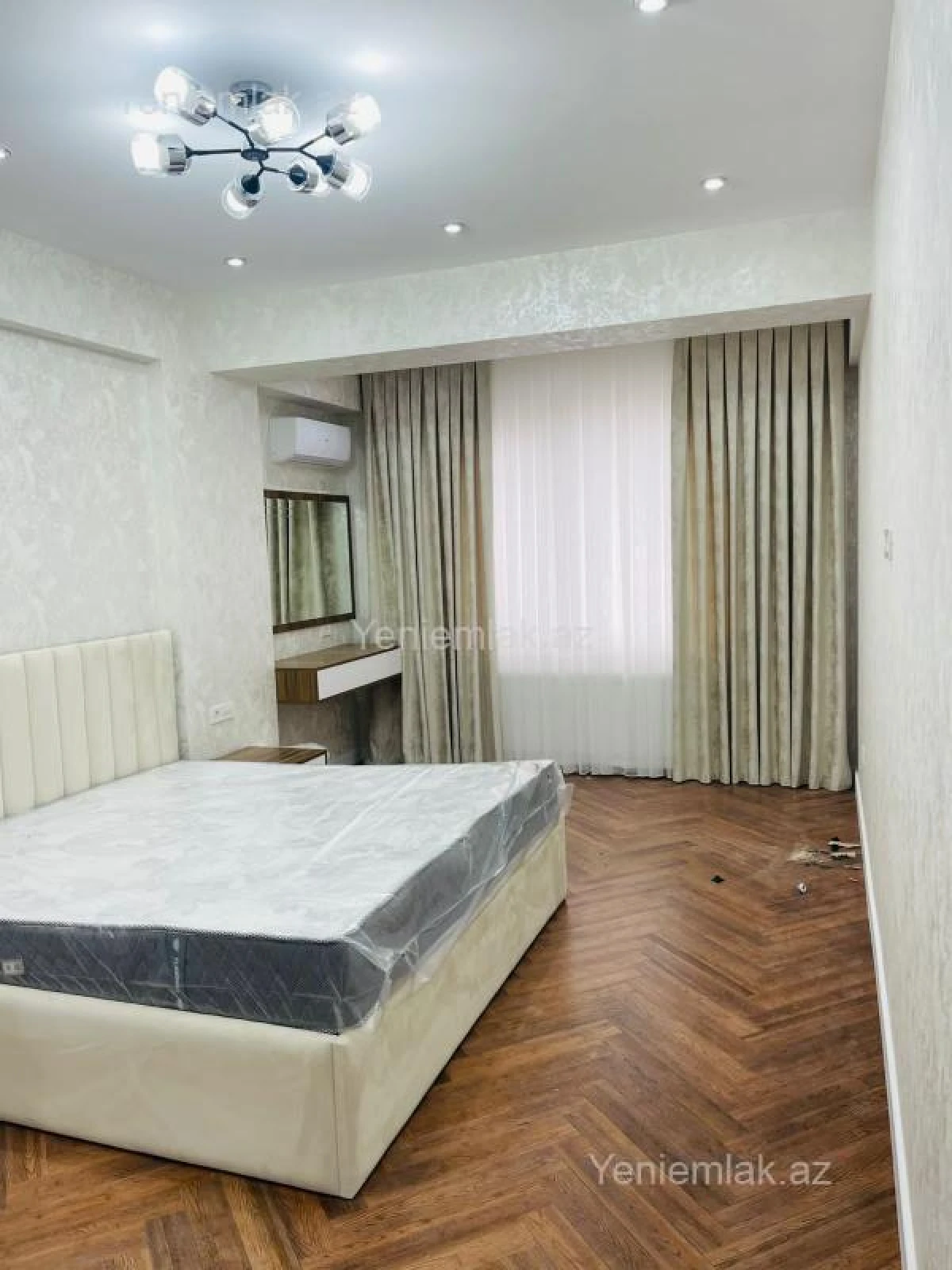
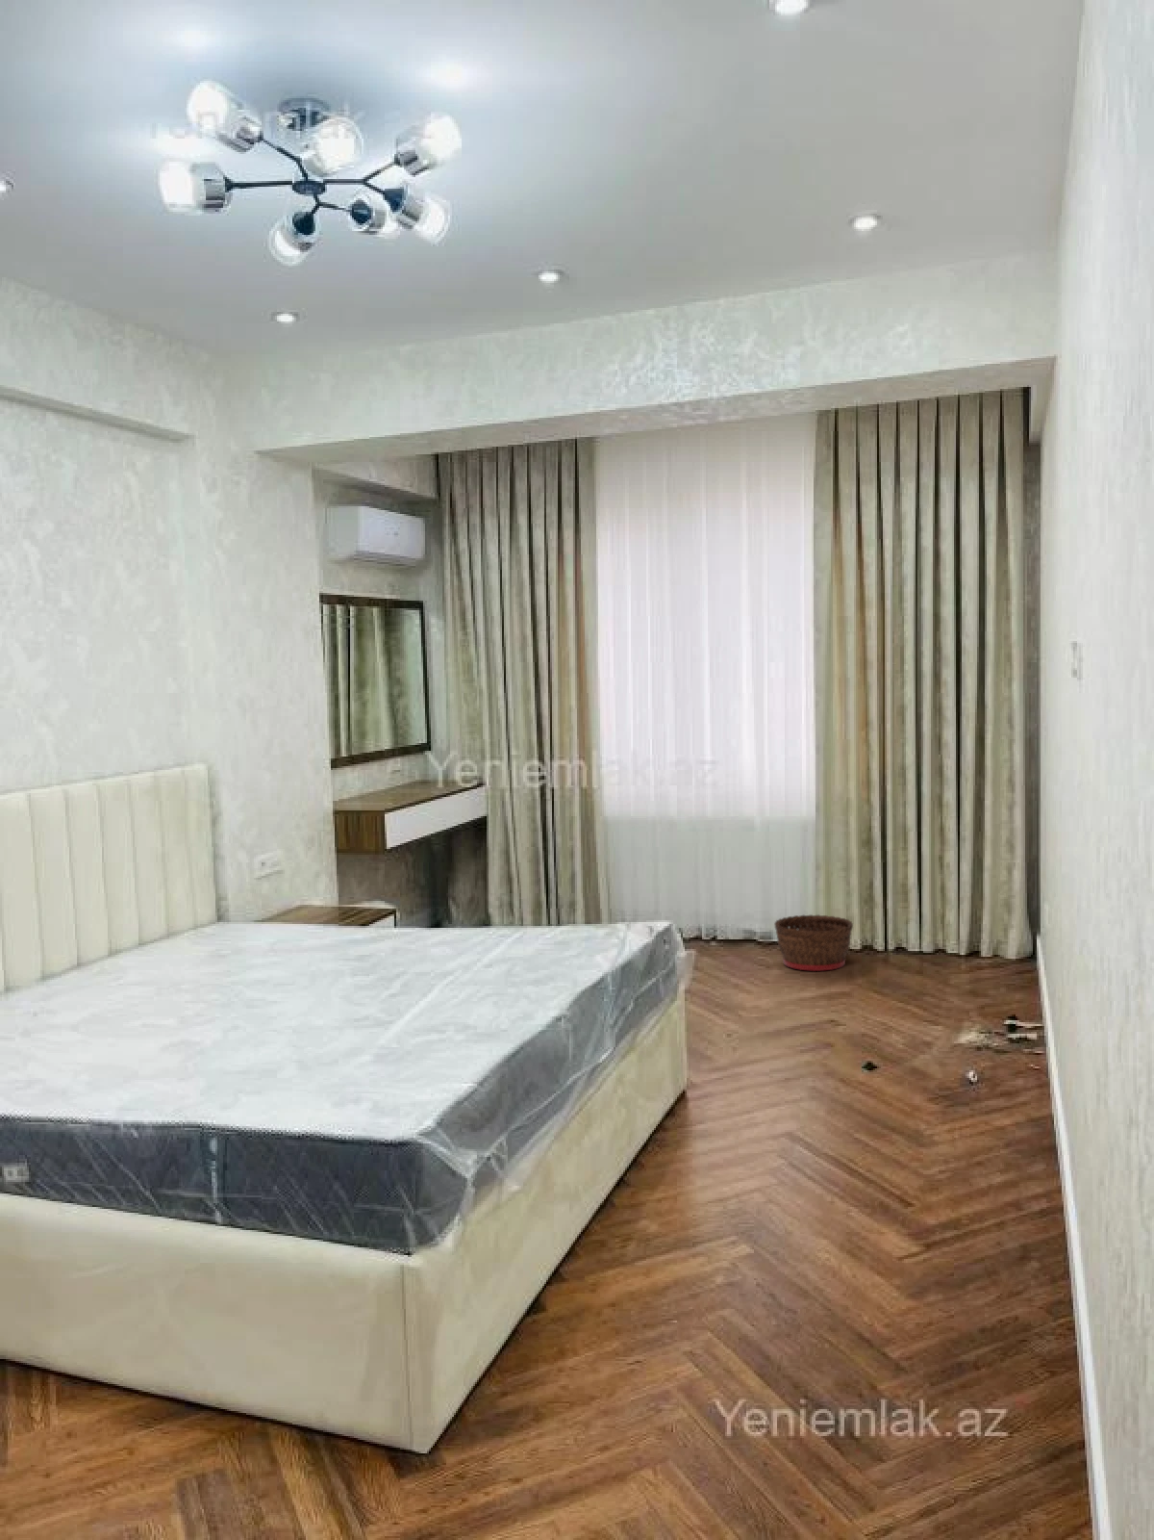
+ basket (813, 942)
